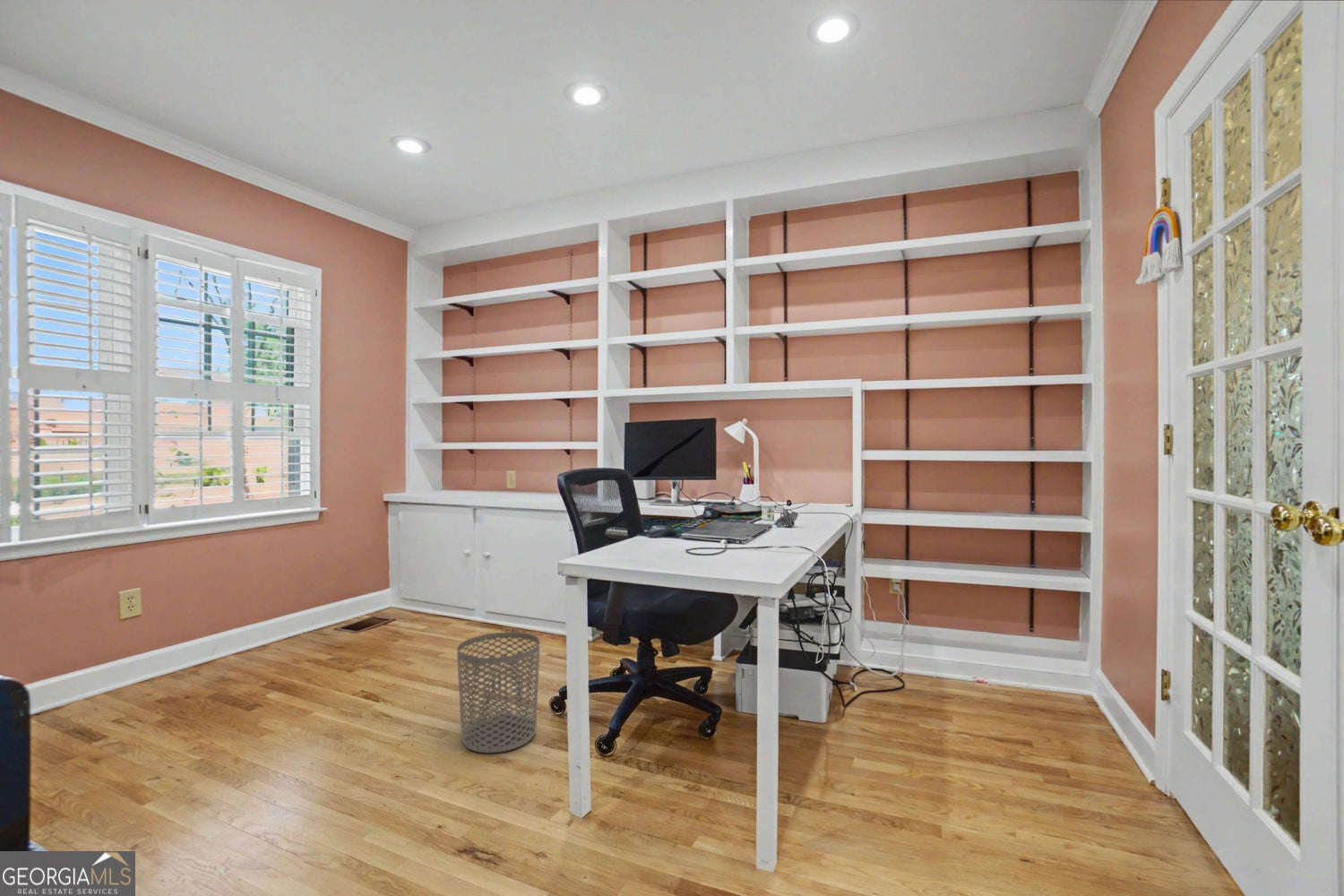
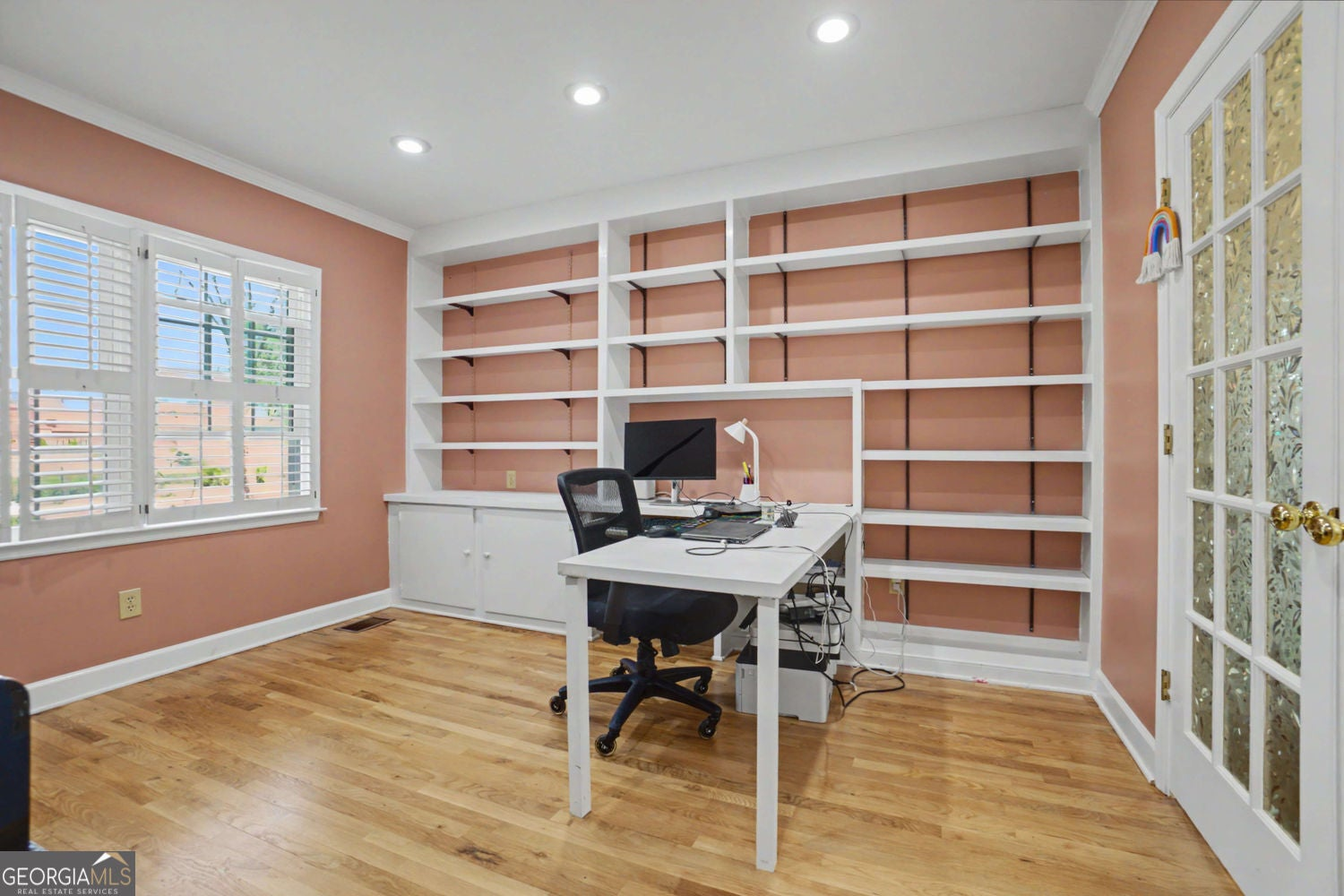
- waste bin (498, 690)
